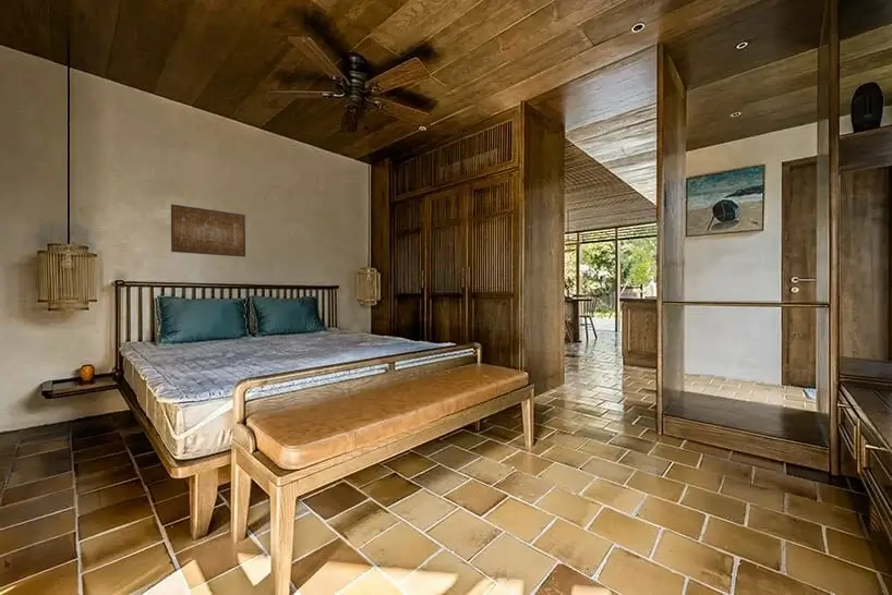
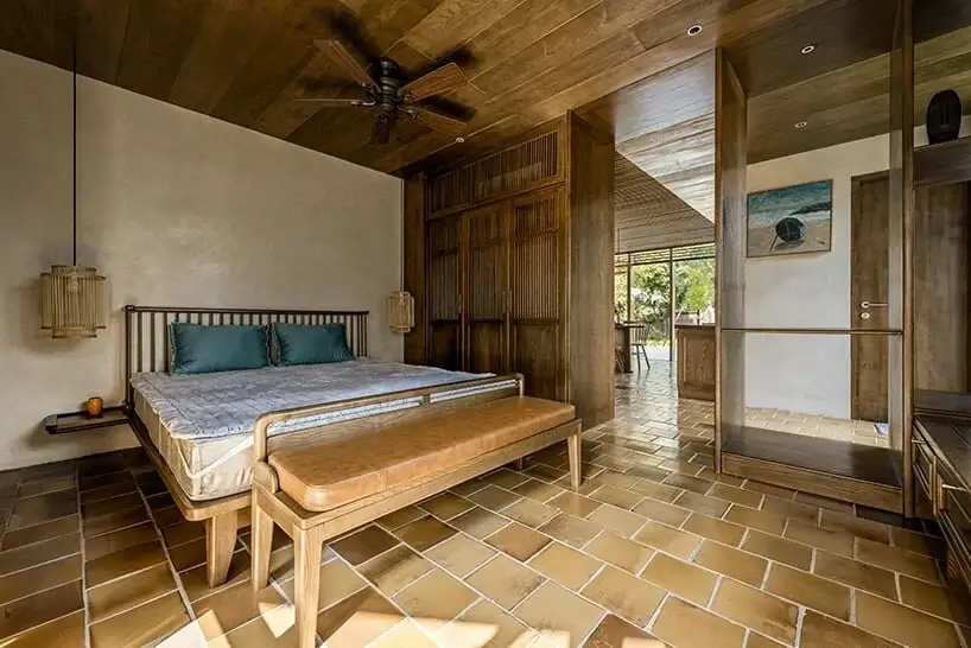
- wall art (210, 232)
